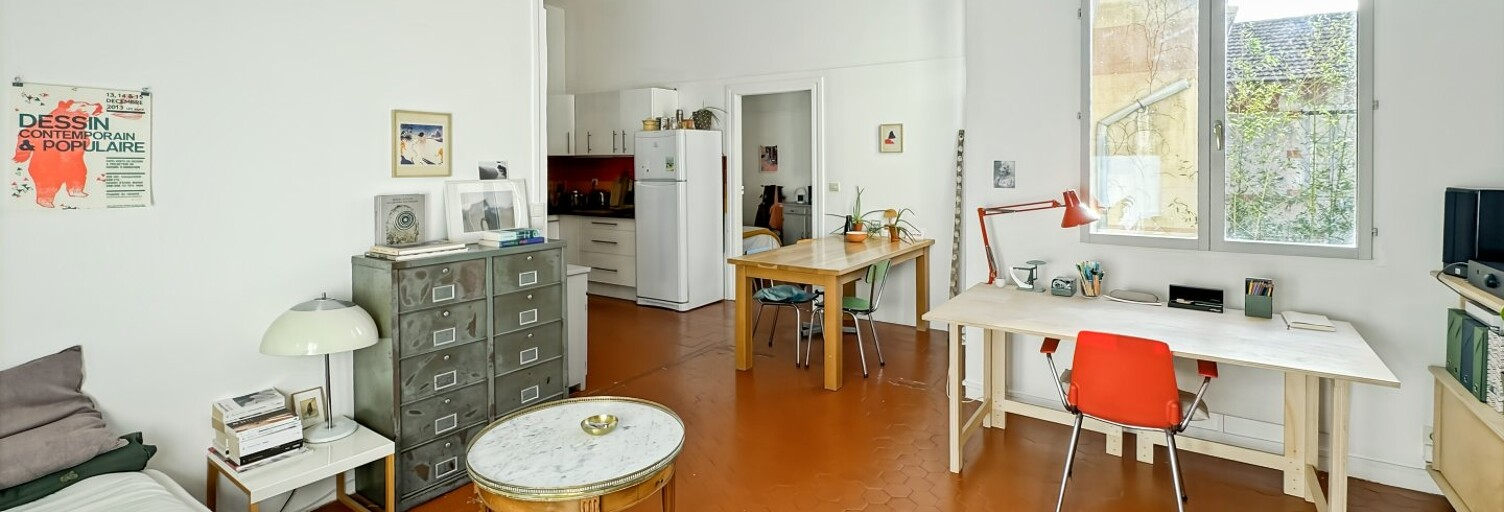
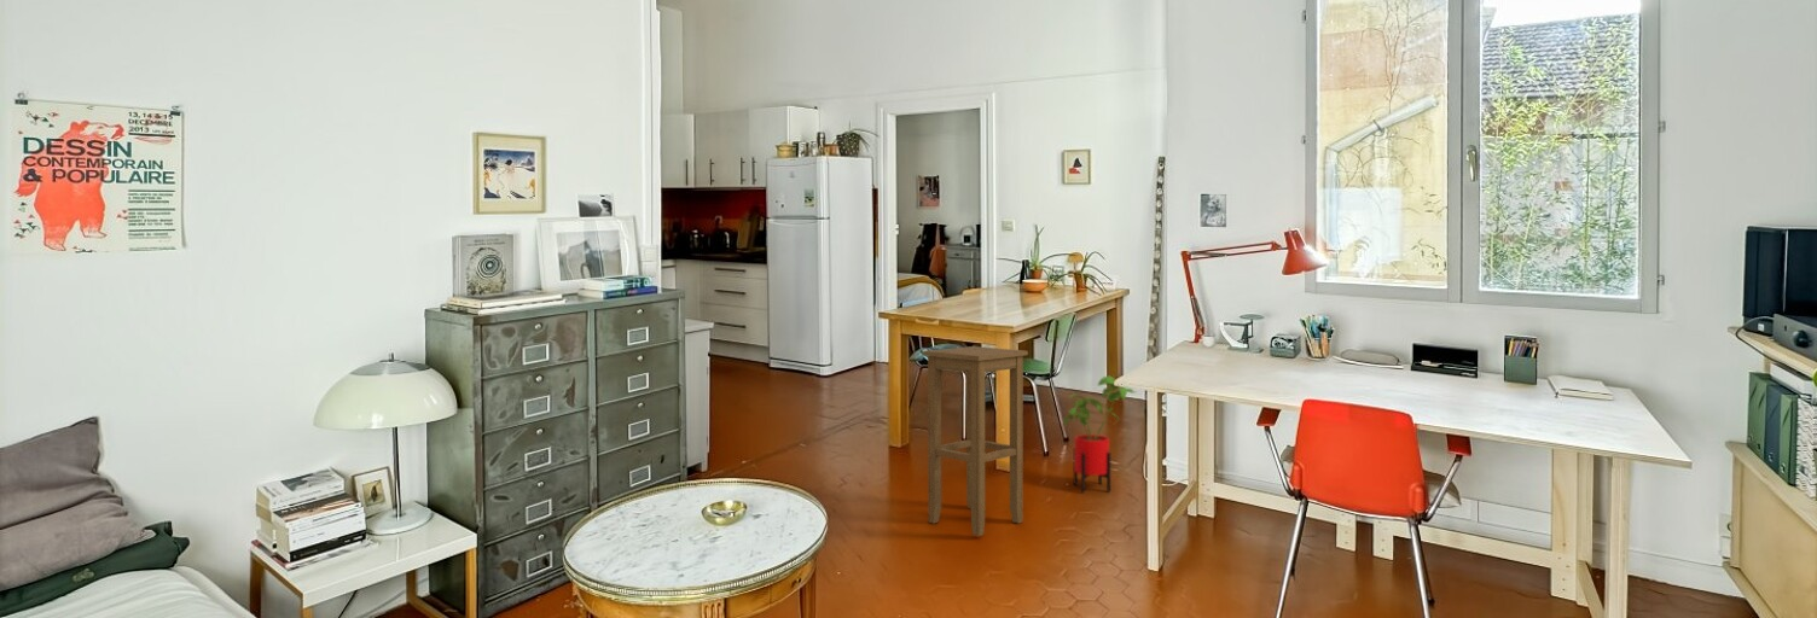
+ house plant (1092, 431)
+ stool (975, 436)
